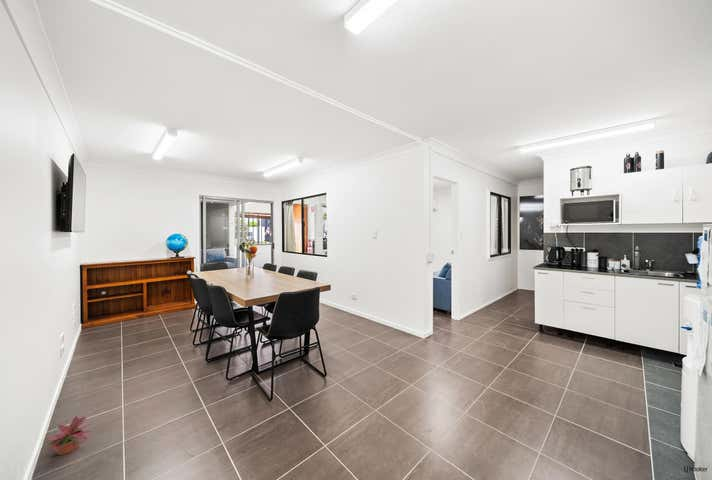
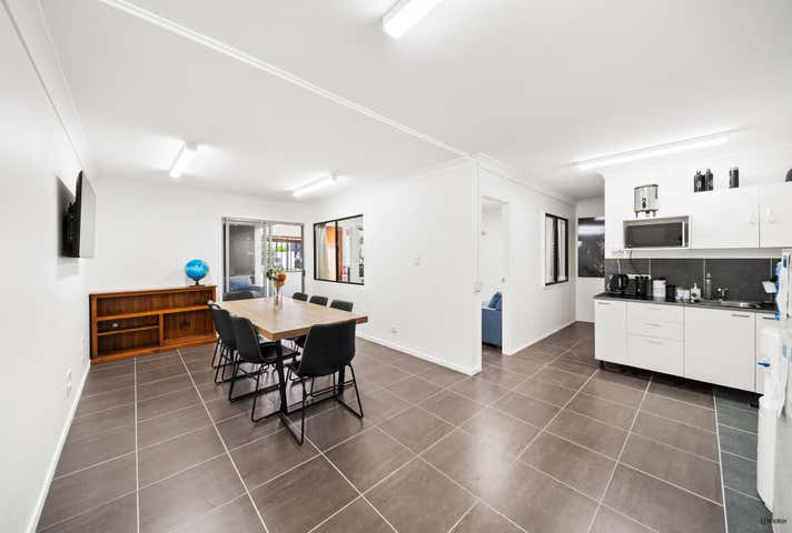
- potted plant (68, 433)
